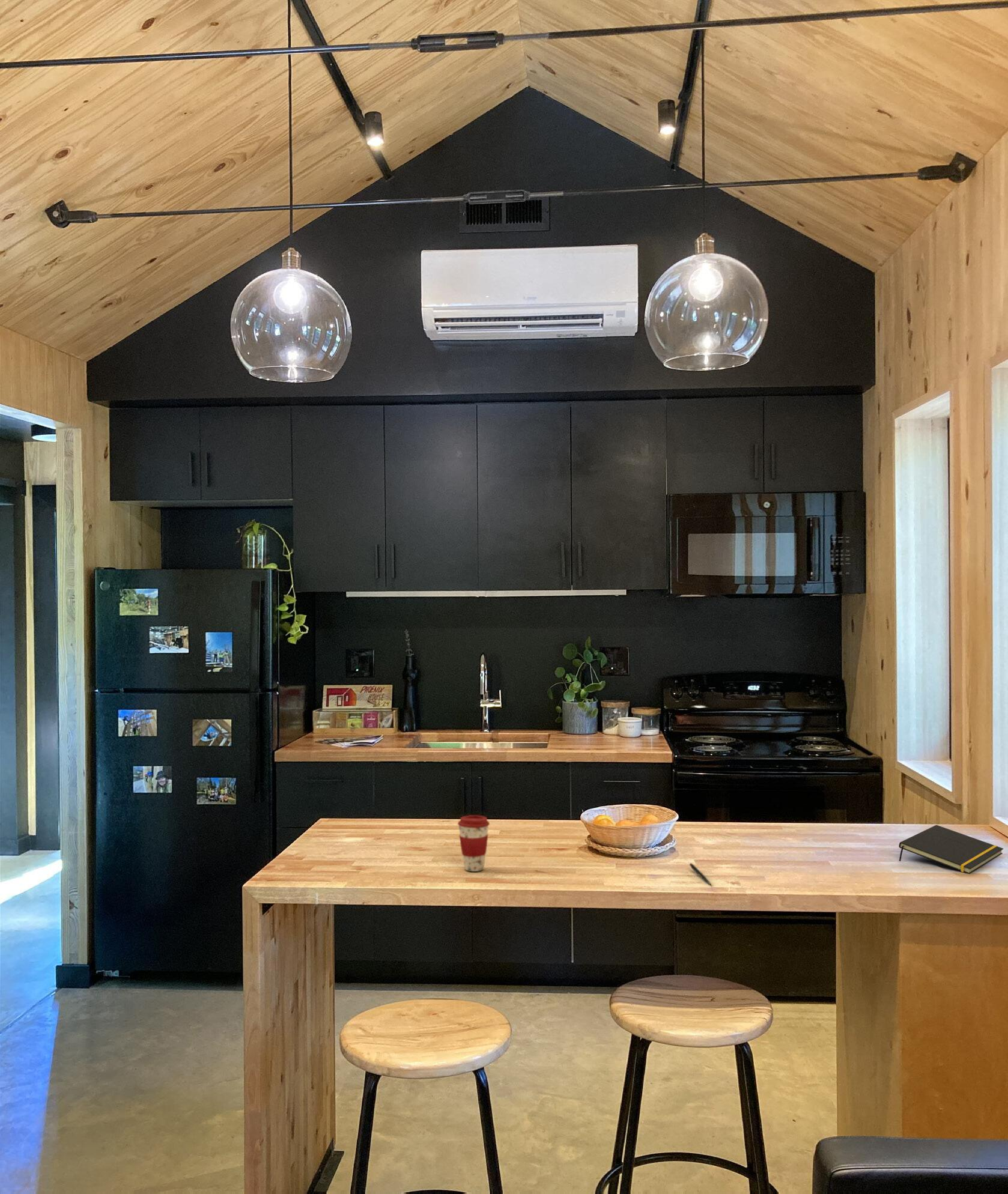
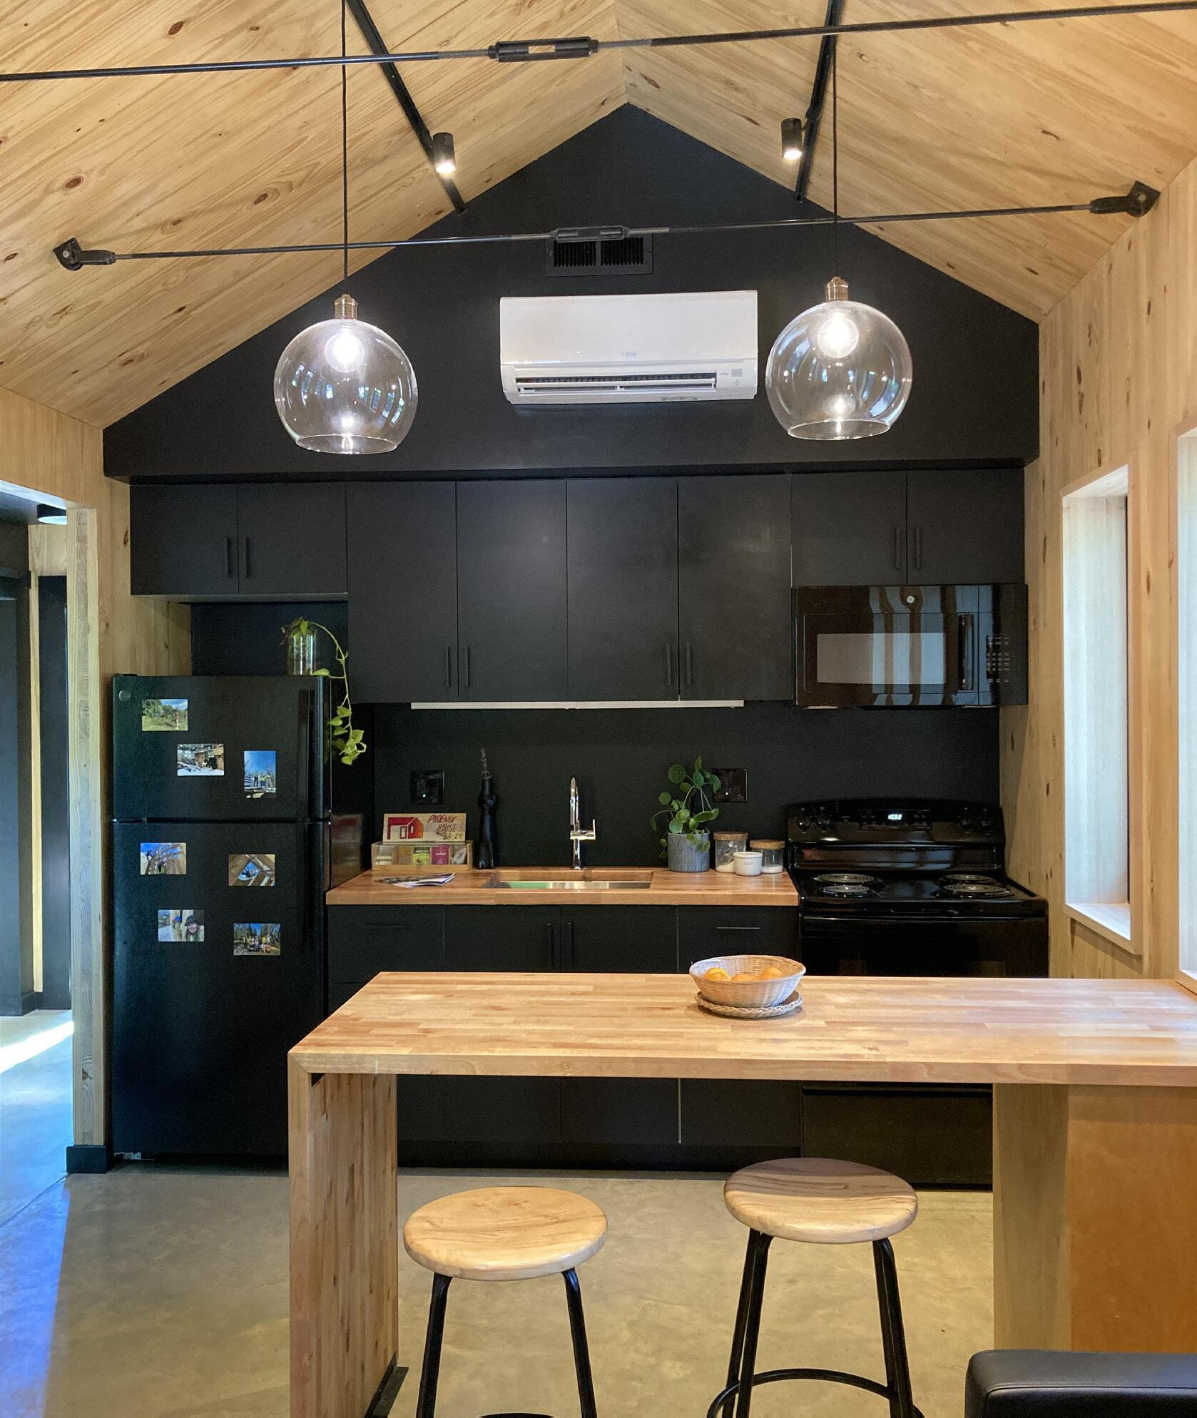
- coffee cup (473, 843)
- notepad (952, 847)
- pen (700, 874)
